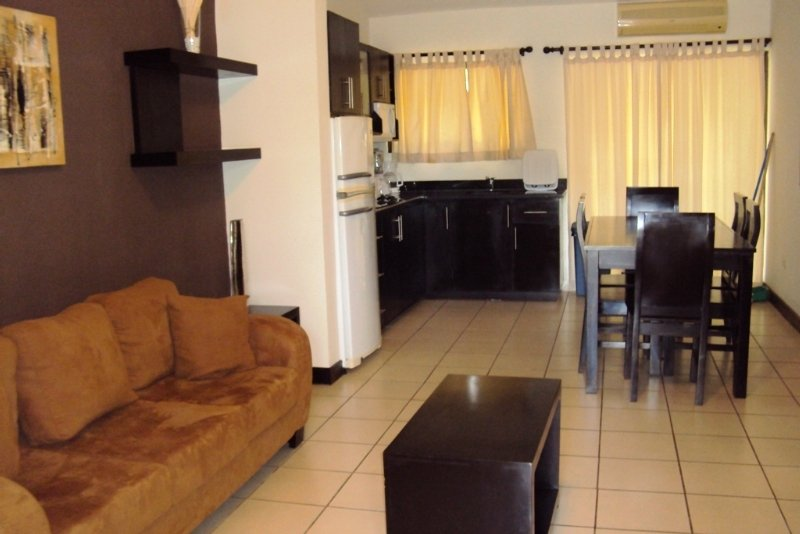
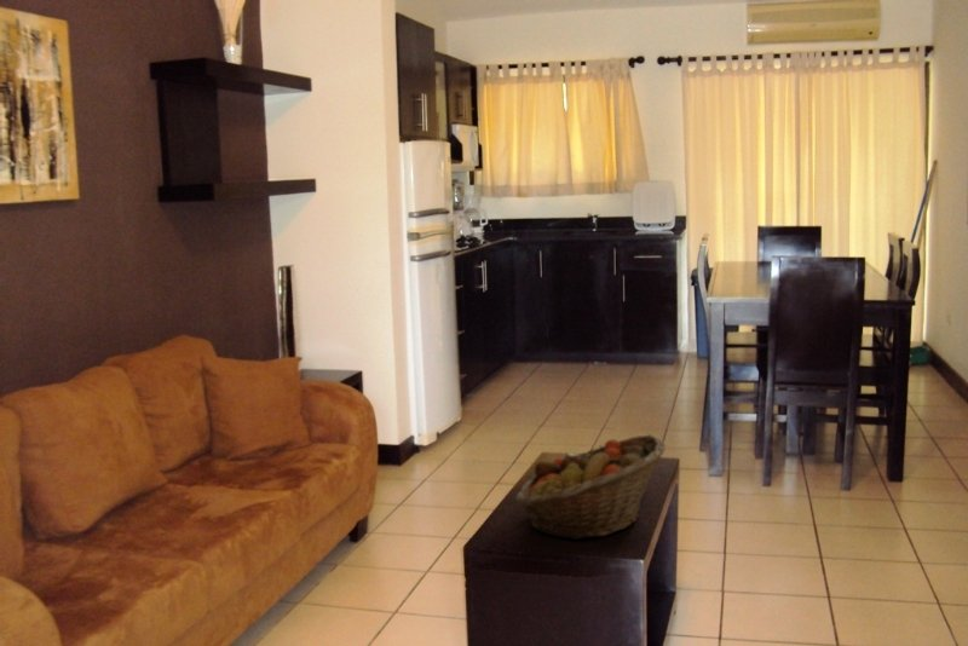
+ fruit basket (590, 481)
